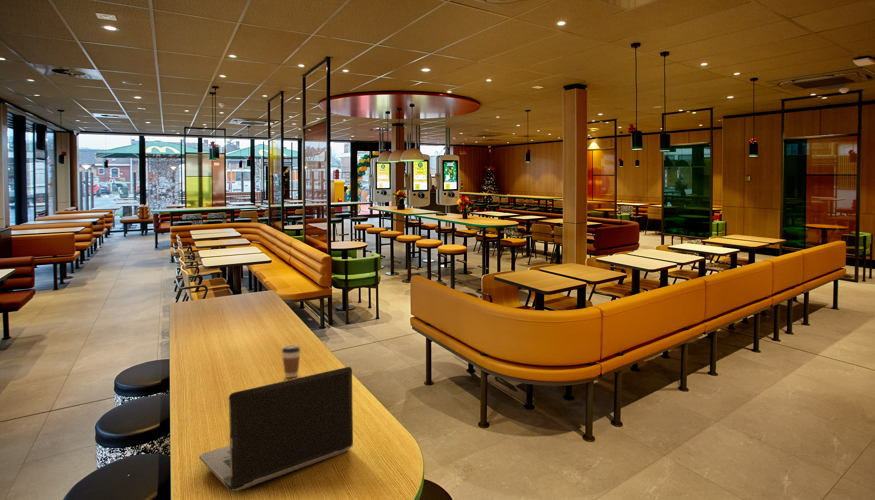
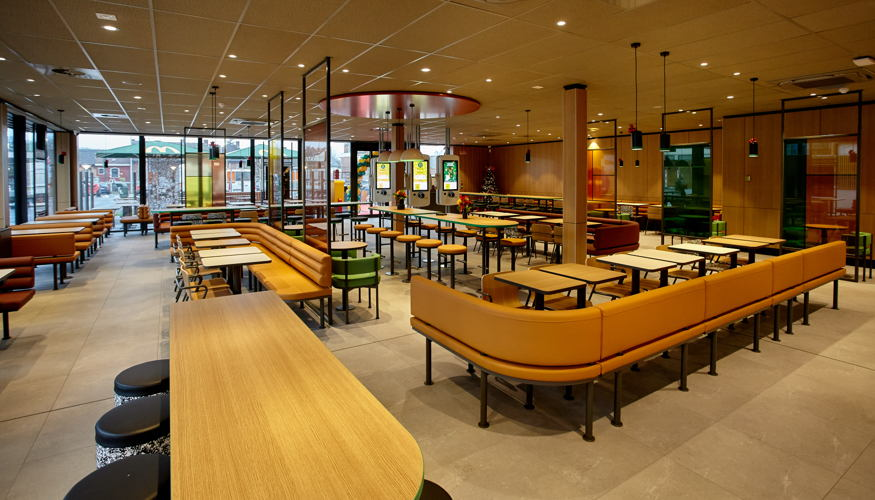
- laptop computer (276, 413)
- coffee cup (291, 361)
